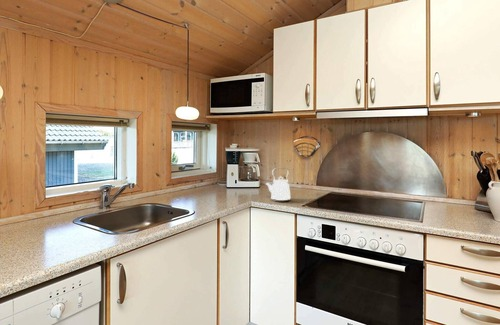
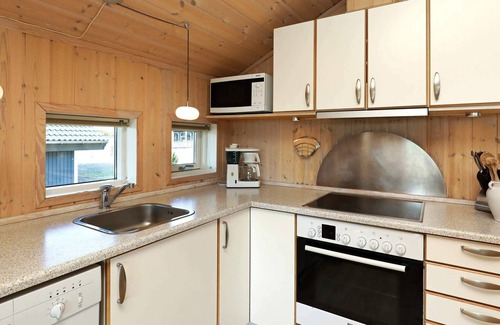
- kettle (277, 184)
